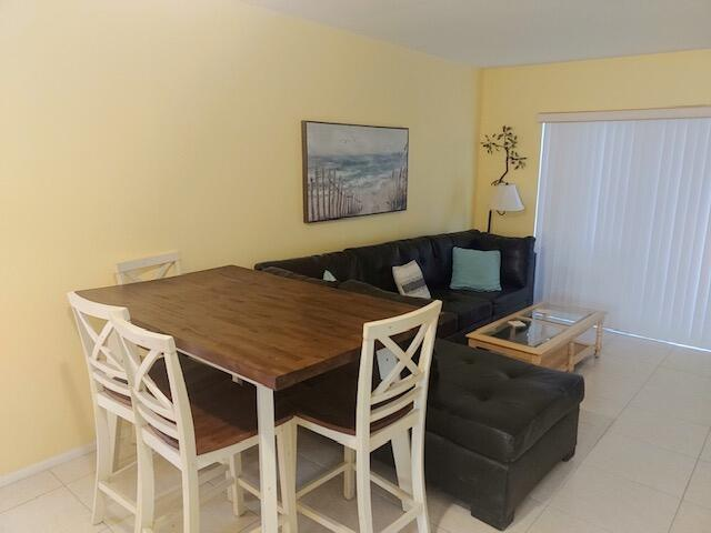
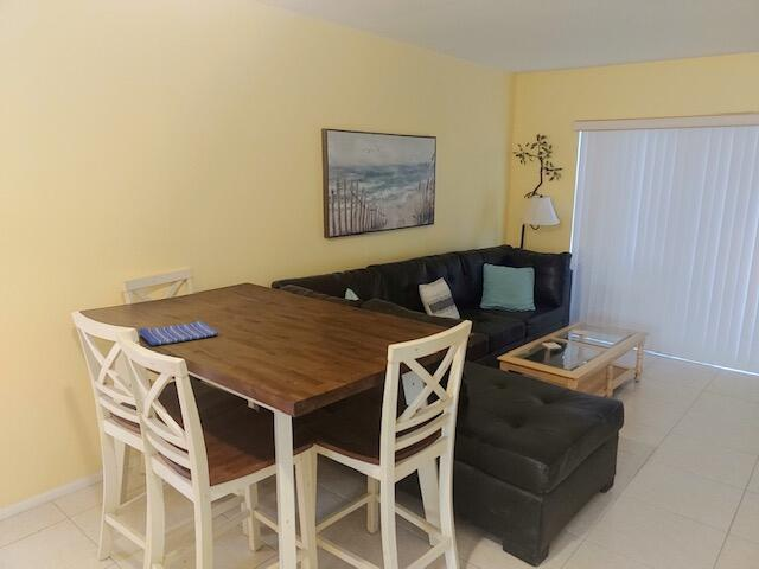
+ dish towel (178, 332)
